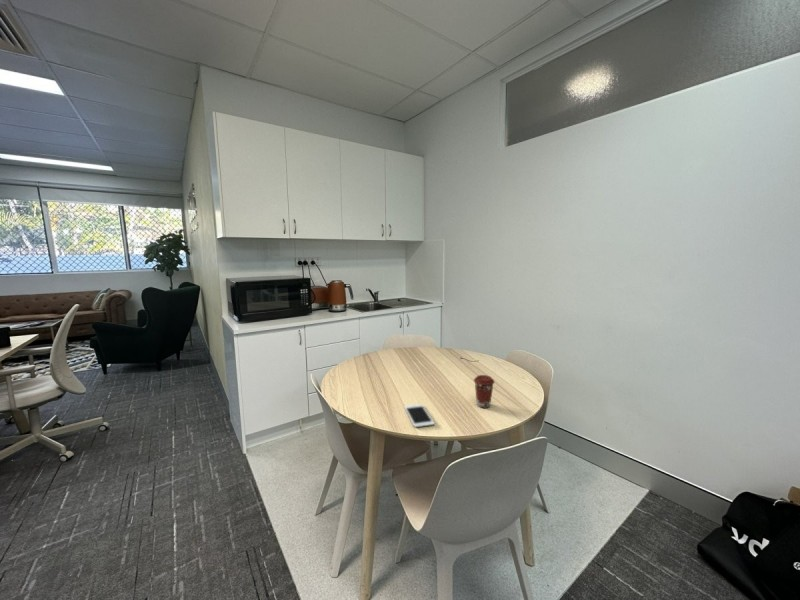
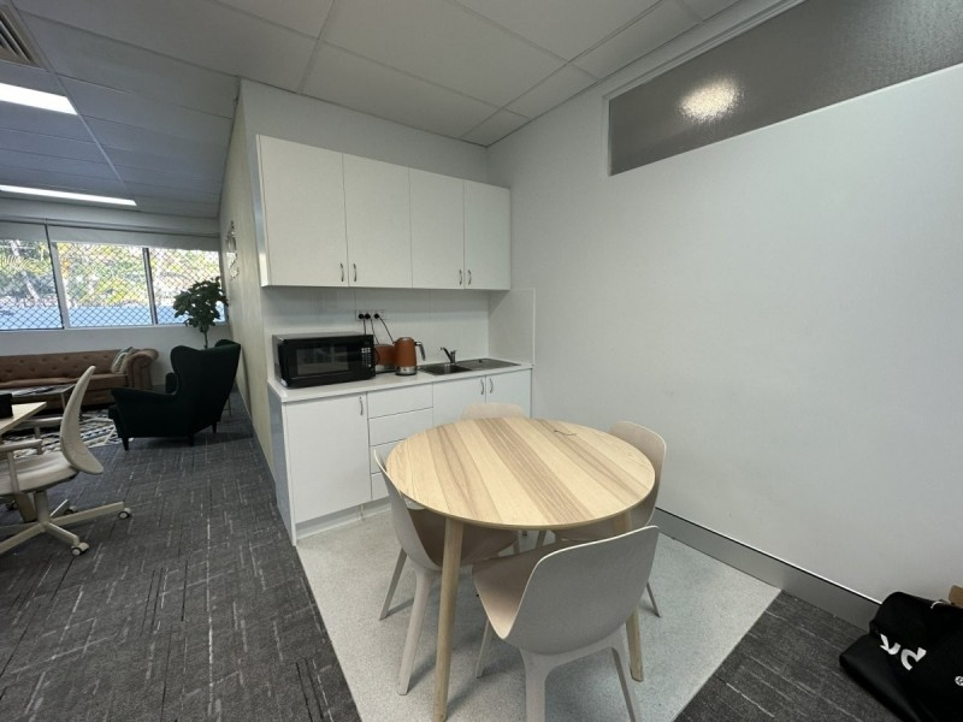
- coffee cup (483, 391)
- cell phone (418, 414)
